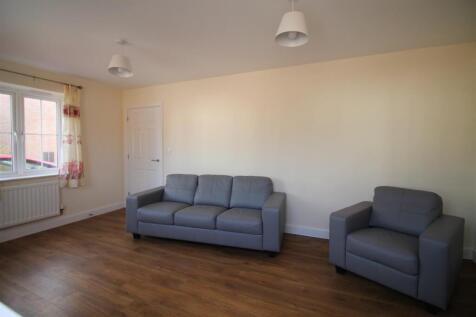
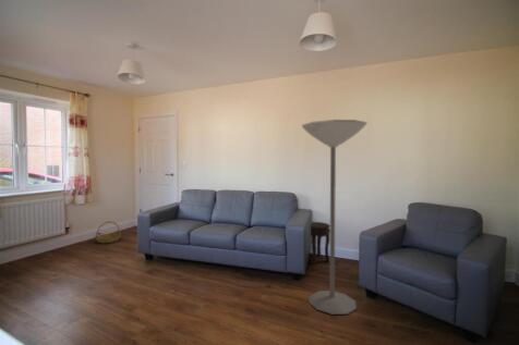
+ side table (315, 242)
+ floor lamp (333, 213)
+ basket (108, 234)
